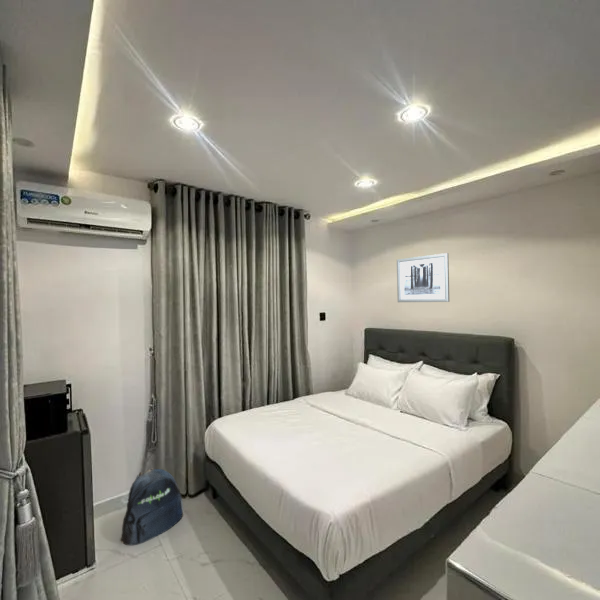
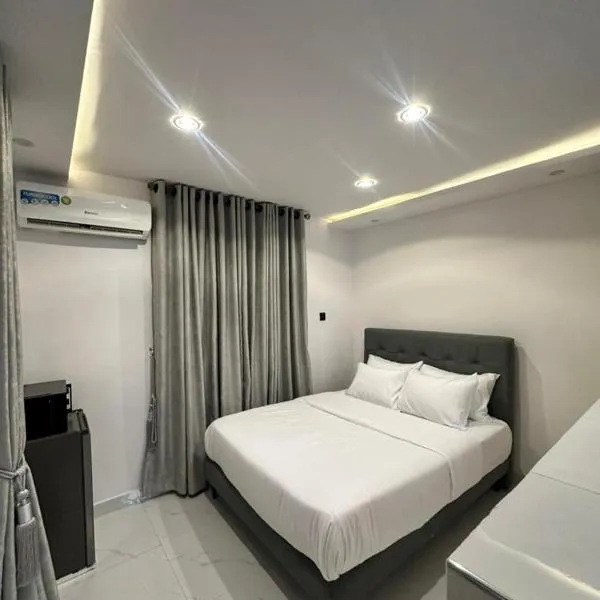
- wall art (421, 279)
- backpack (153, 497)
